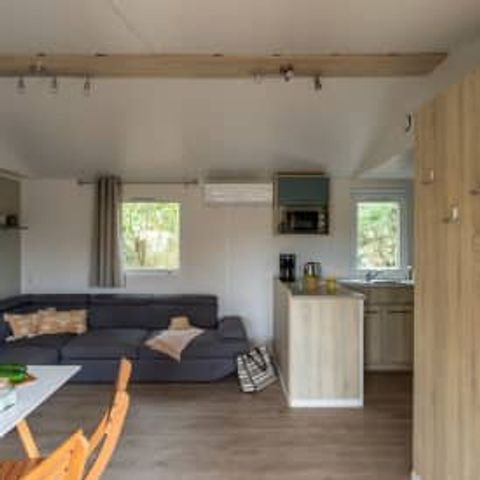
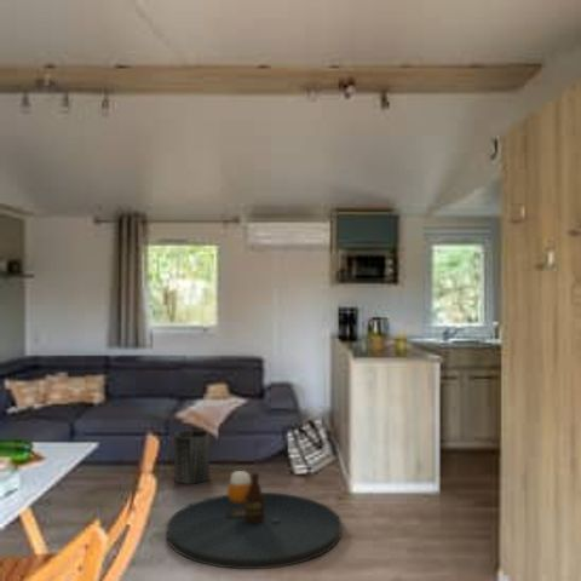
+ trash can (191, 455)
+ round table (254, 501)
